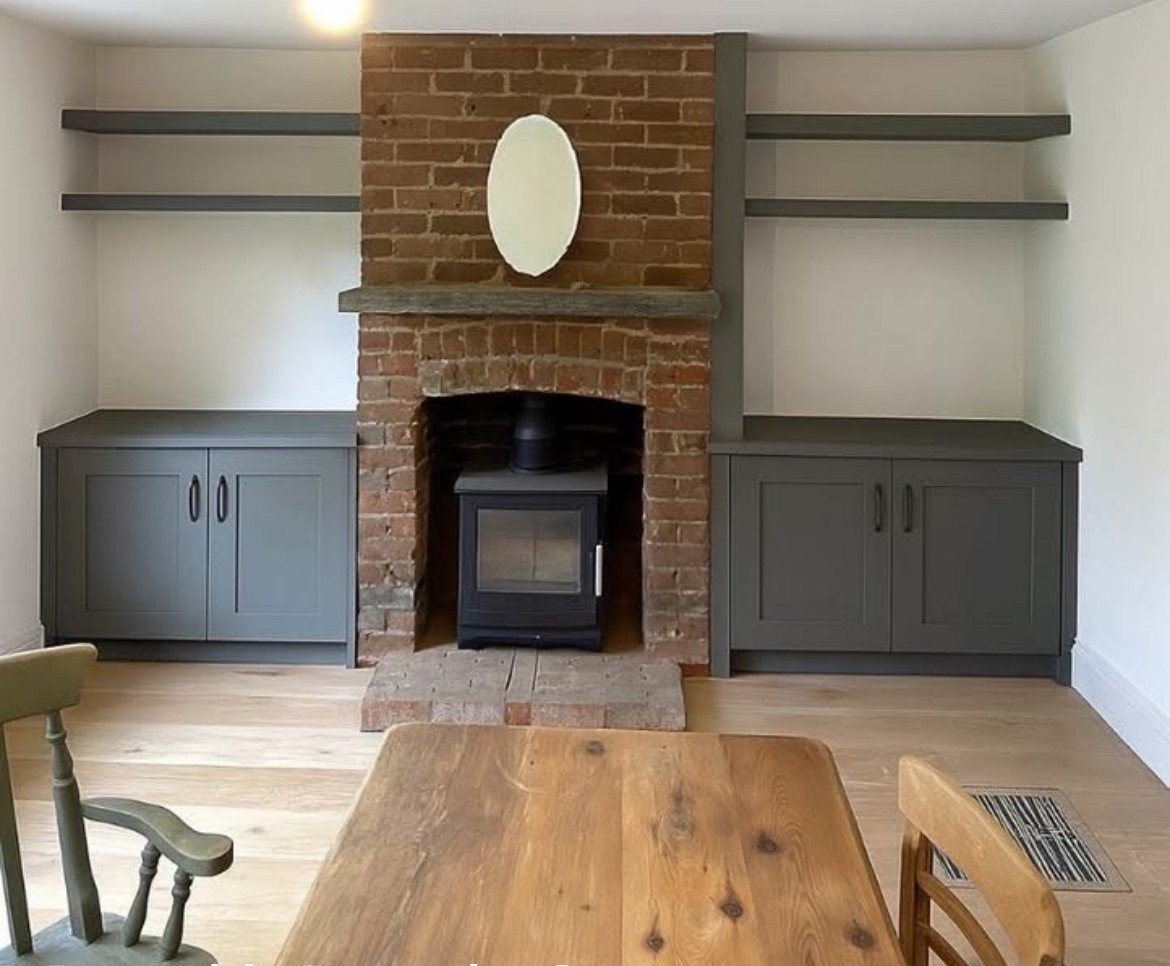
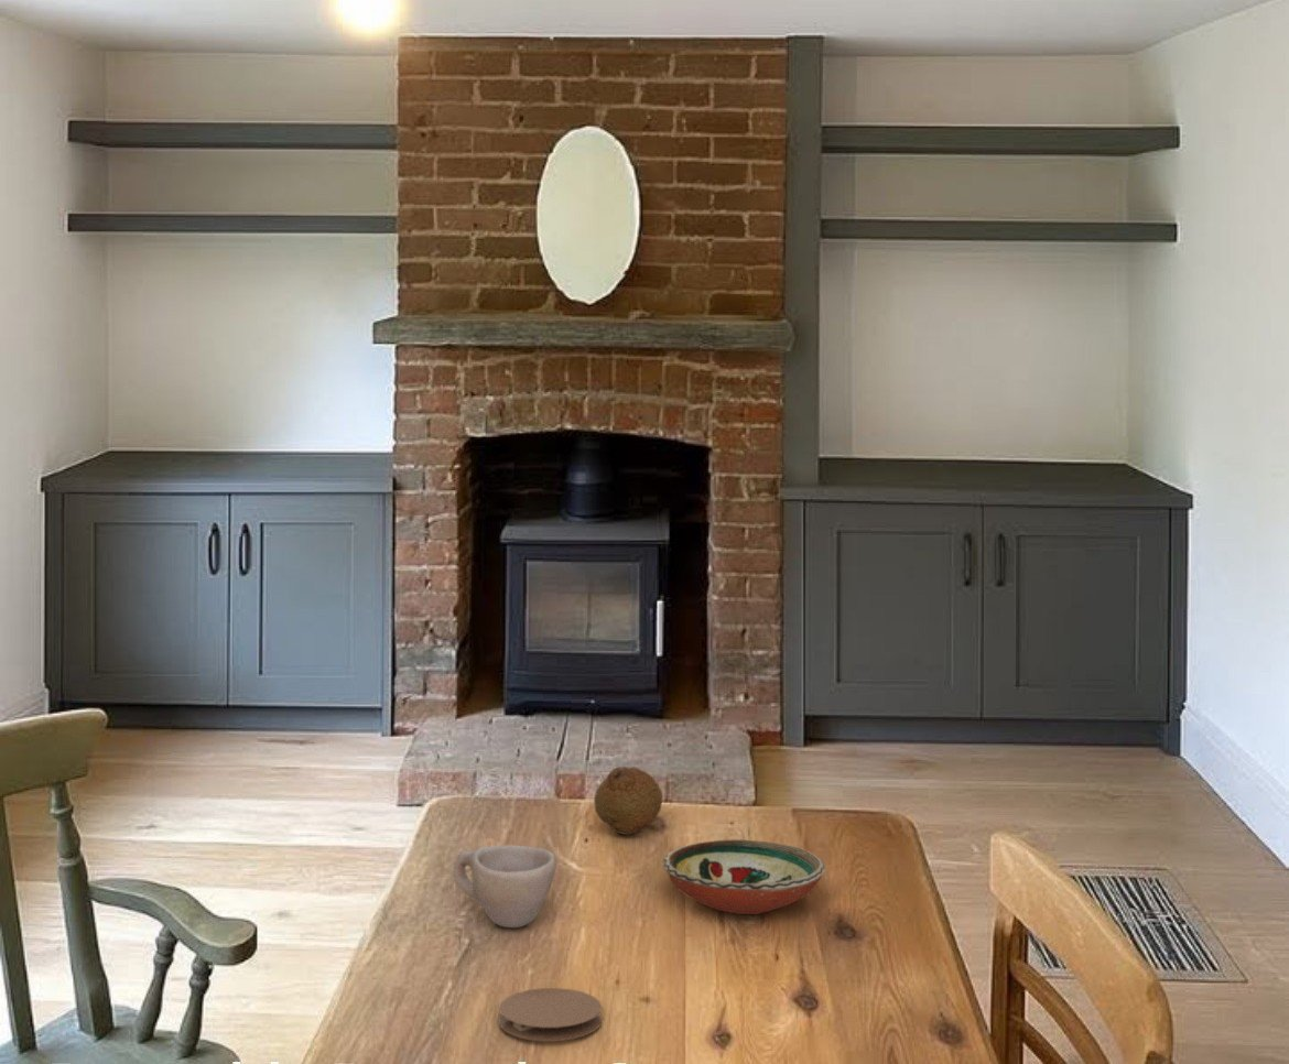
+ cup (500, 887)
+ fruit (628, 799)
+ decorative bowl (743, 881)
+ coaster (550, 1013)
